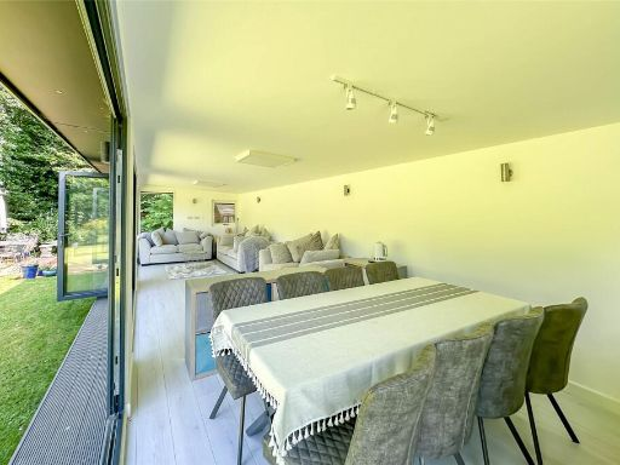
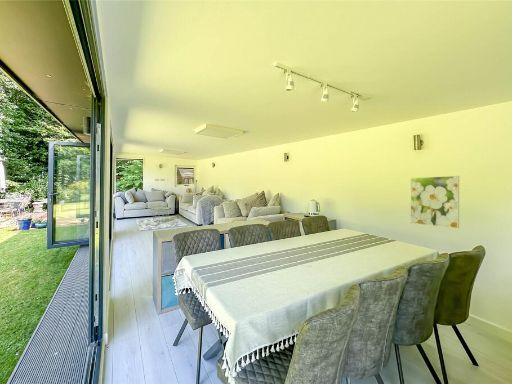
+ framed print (433, 201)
